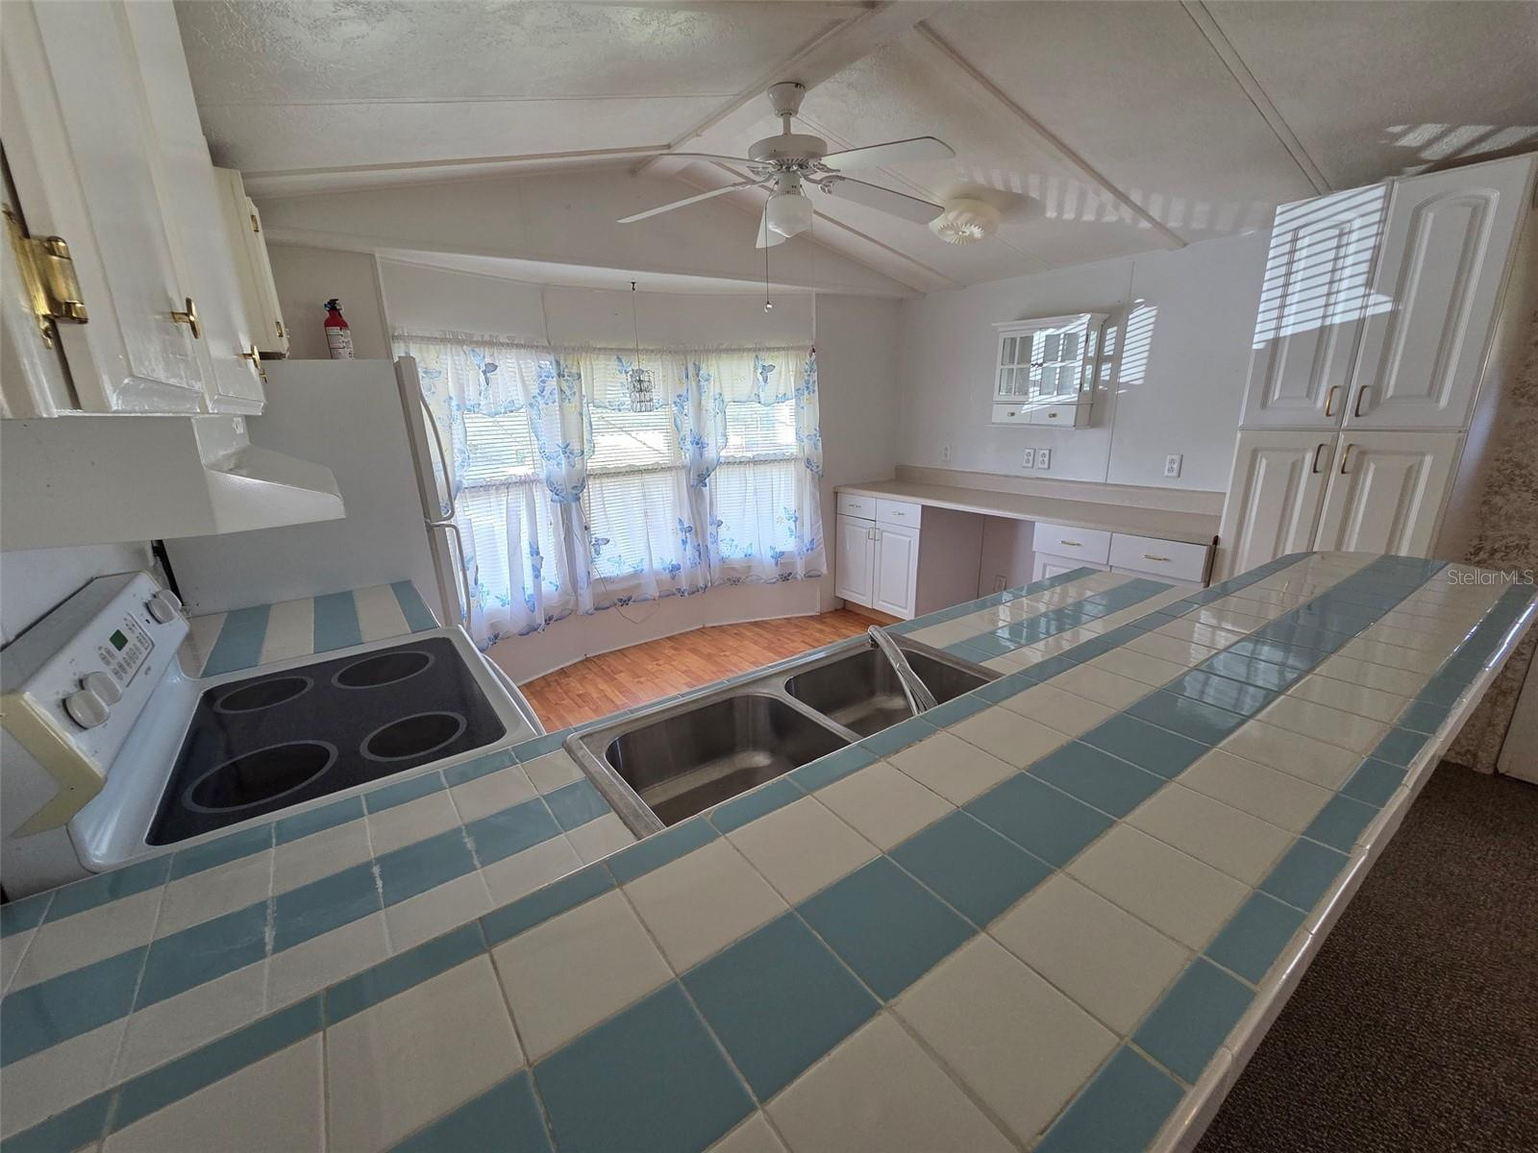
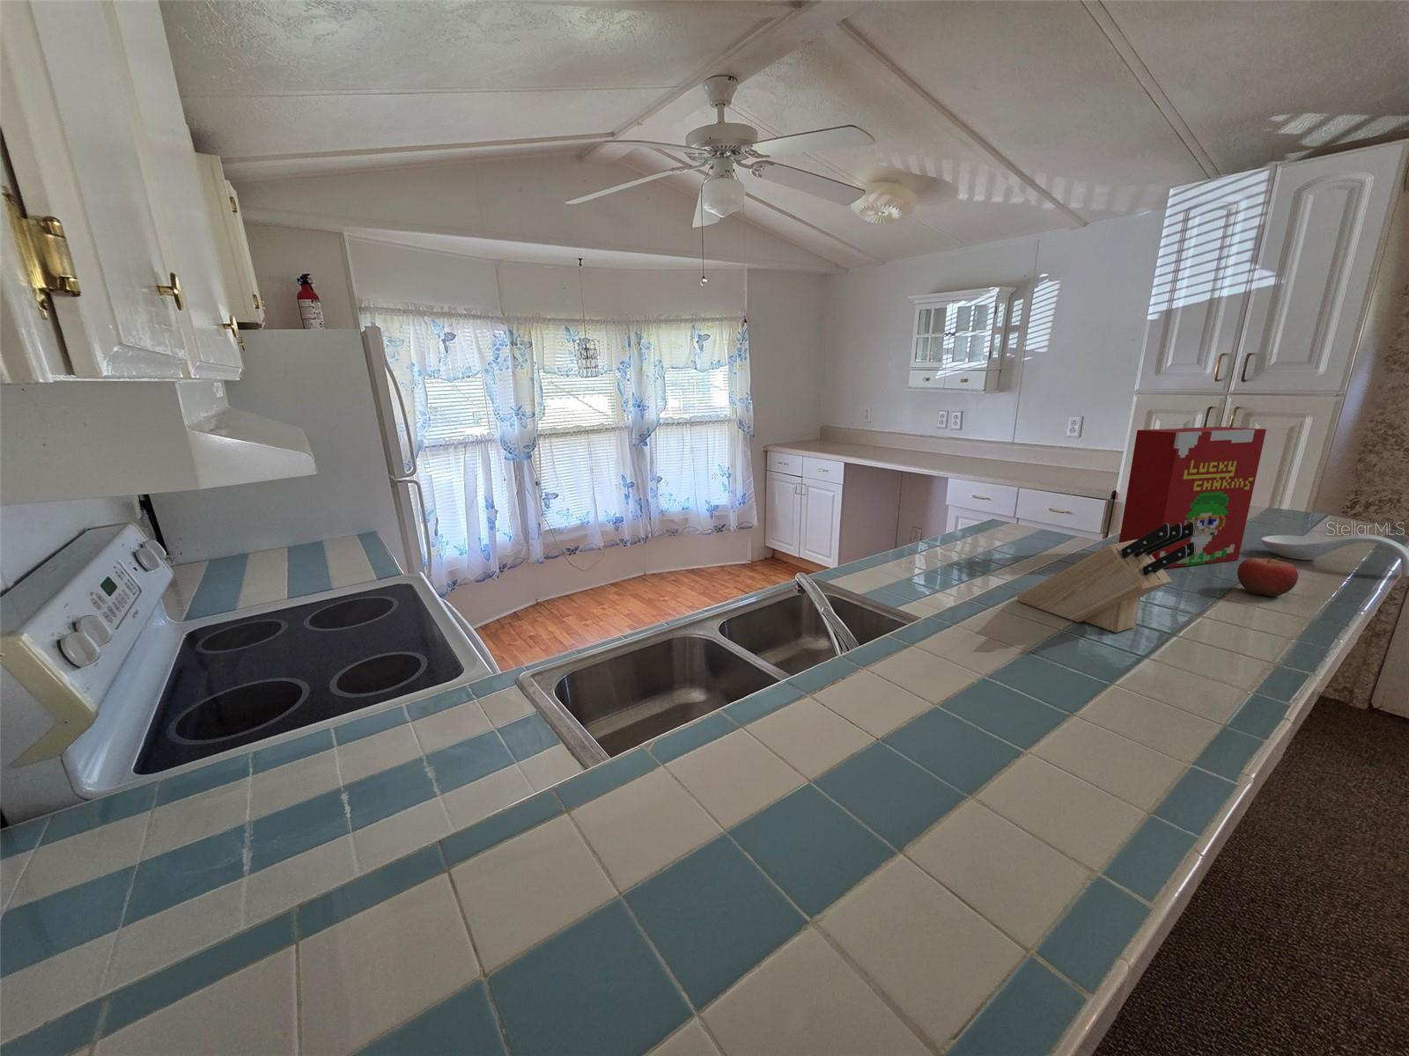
+ knife block (1103, 566)
+ fruit (1266, 572)
+ cereal box (1189, 496)
+ spoon rest (1334, 547)
